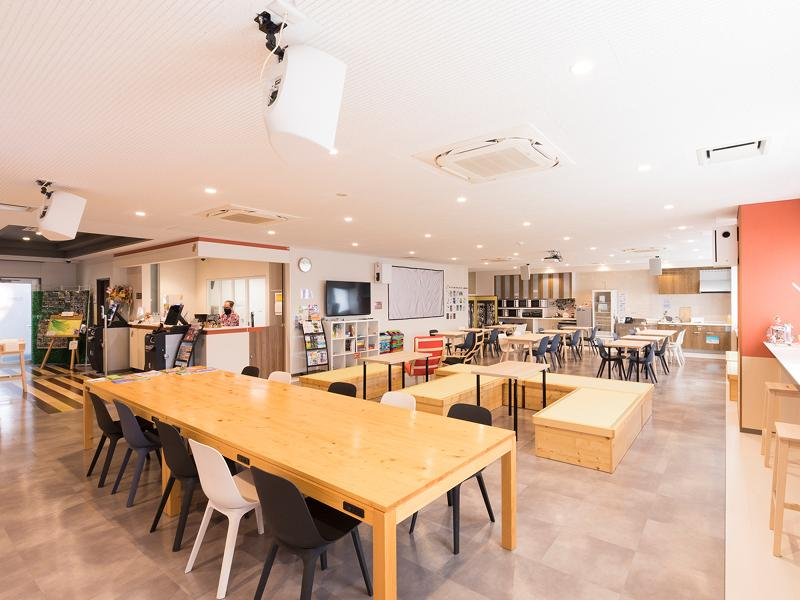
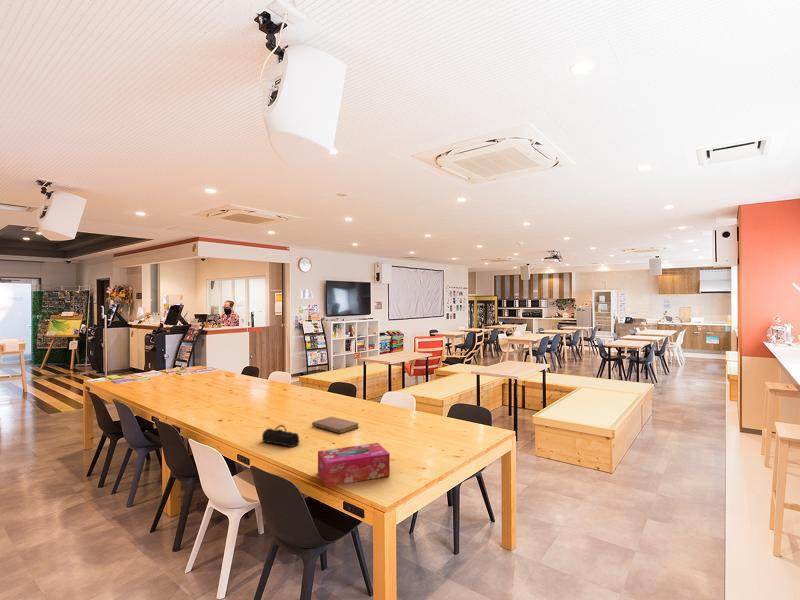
+ notebook (335, 424)
+ pencil case (280, 434)
+ tissue box (353, 463)
